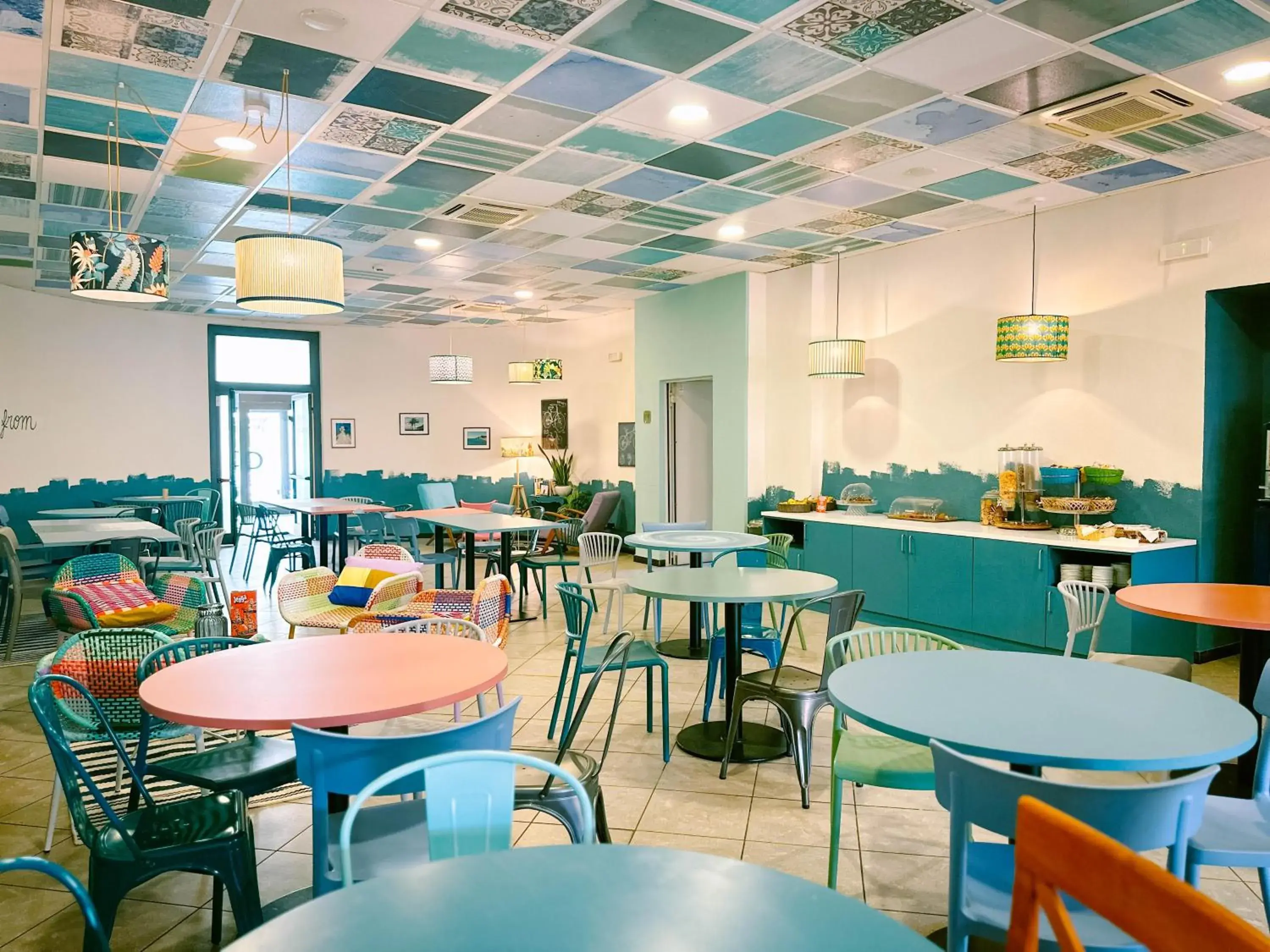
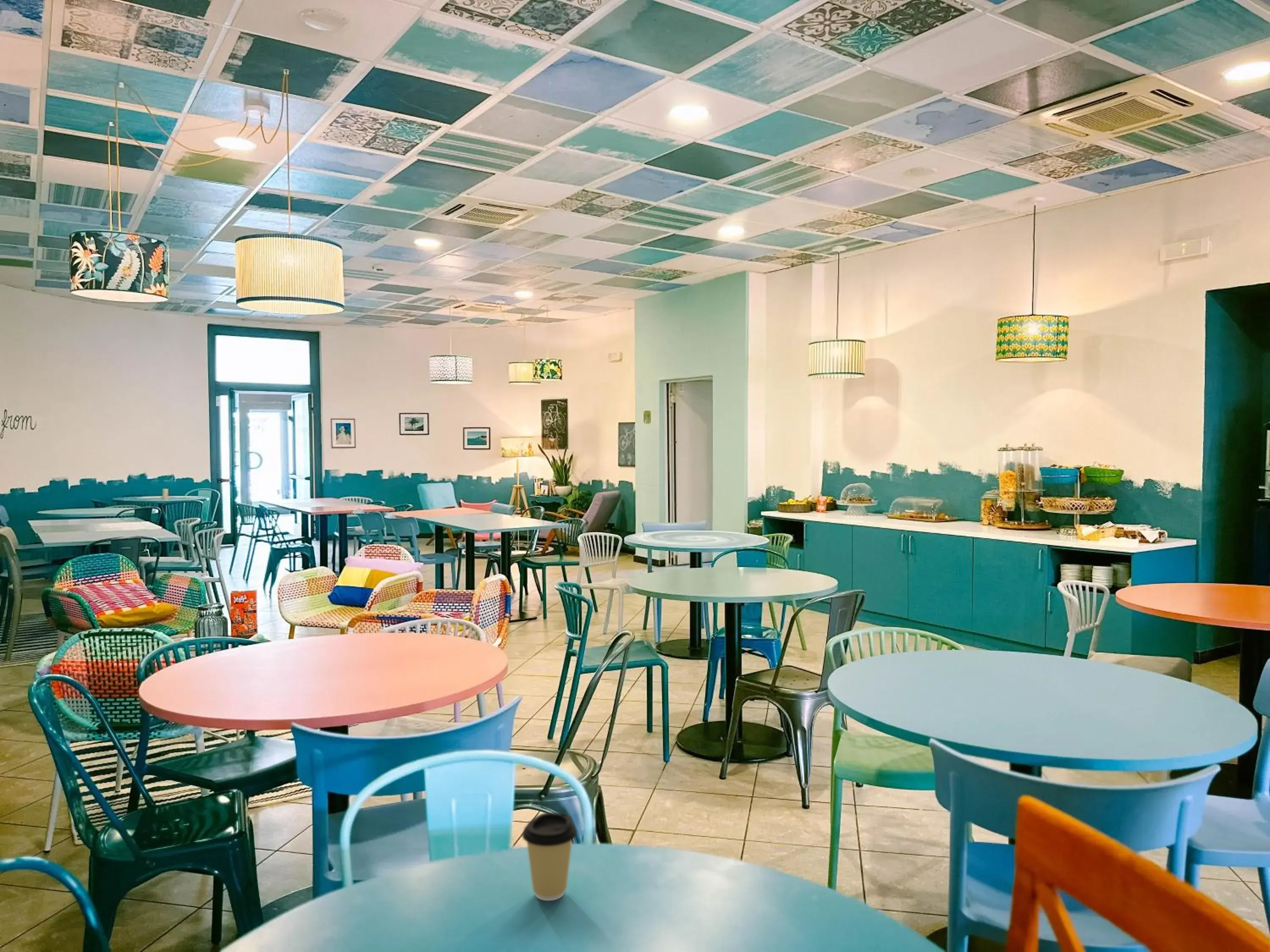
+ coffee cup (549, 857)
